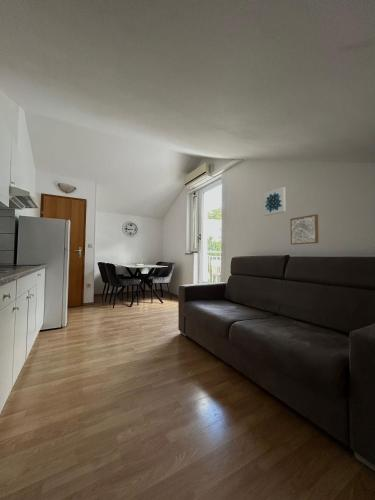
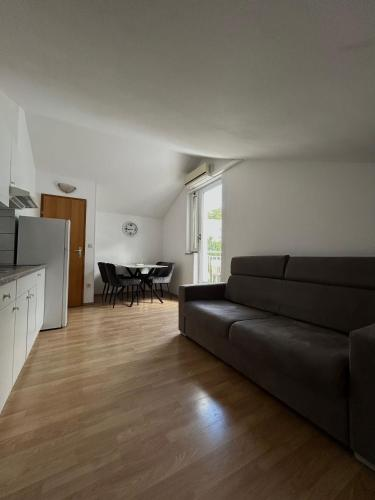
- wall art (274, 202)
- wall art (303, 230)
